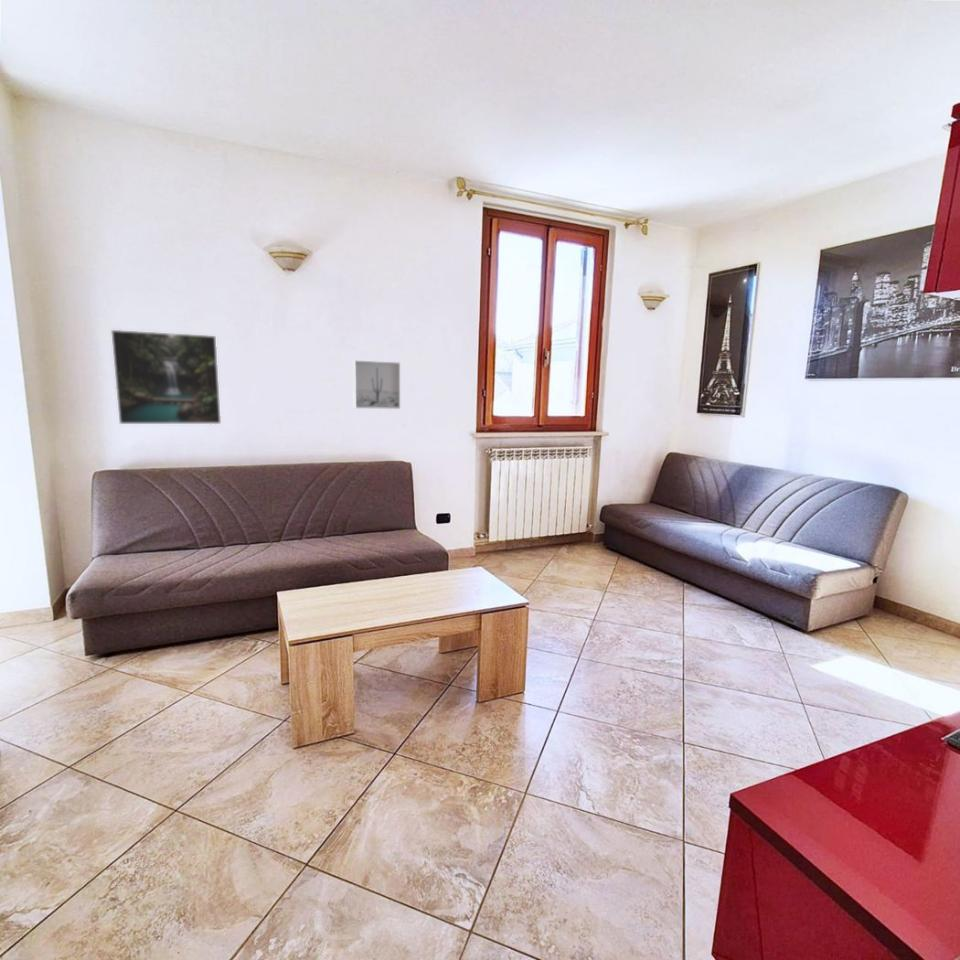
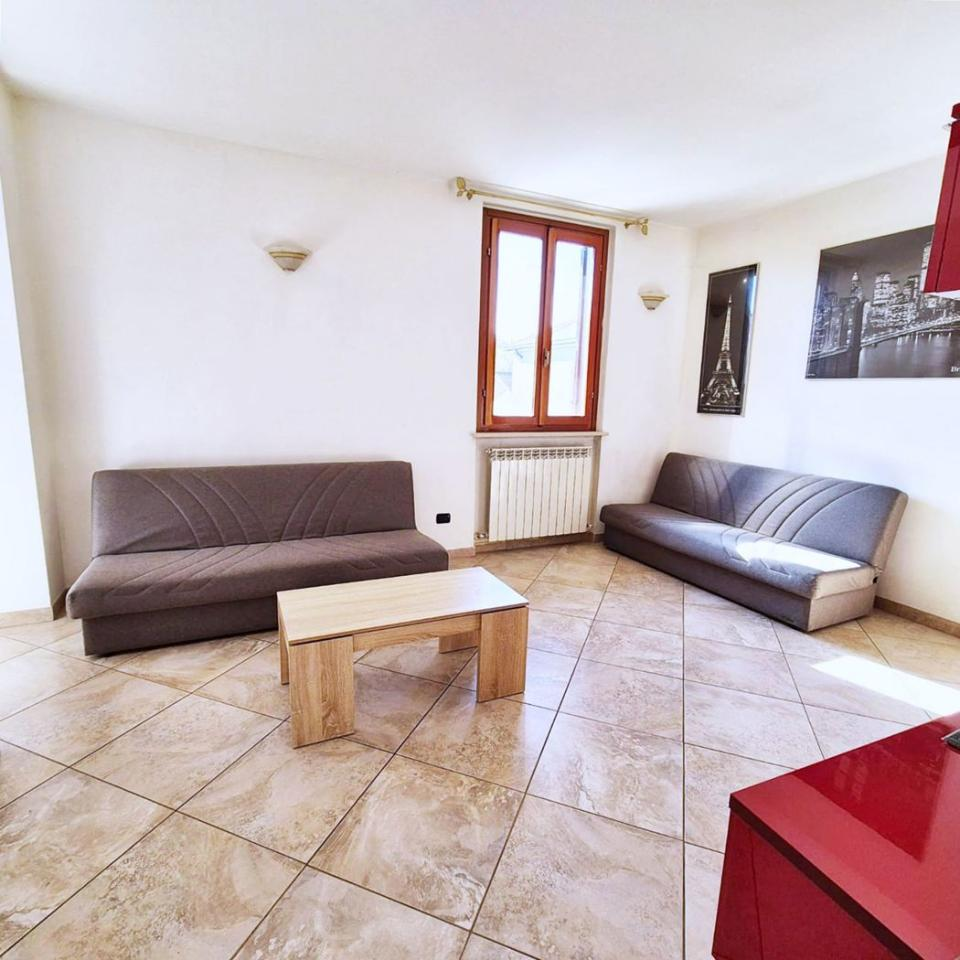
- wall art (377, 385)
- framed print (168, 379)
